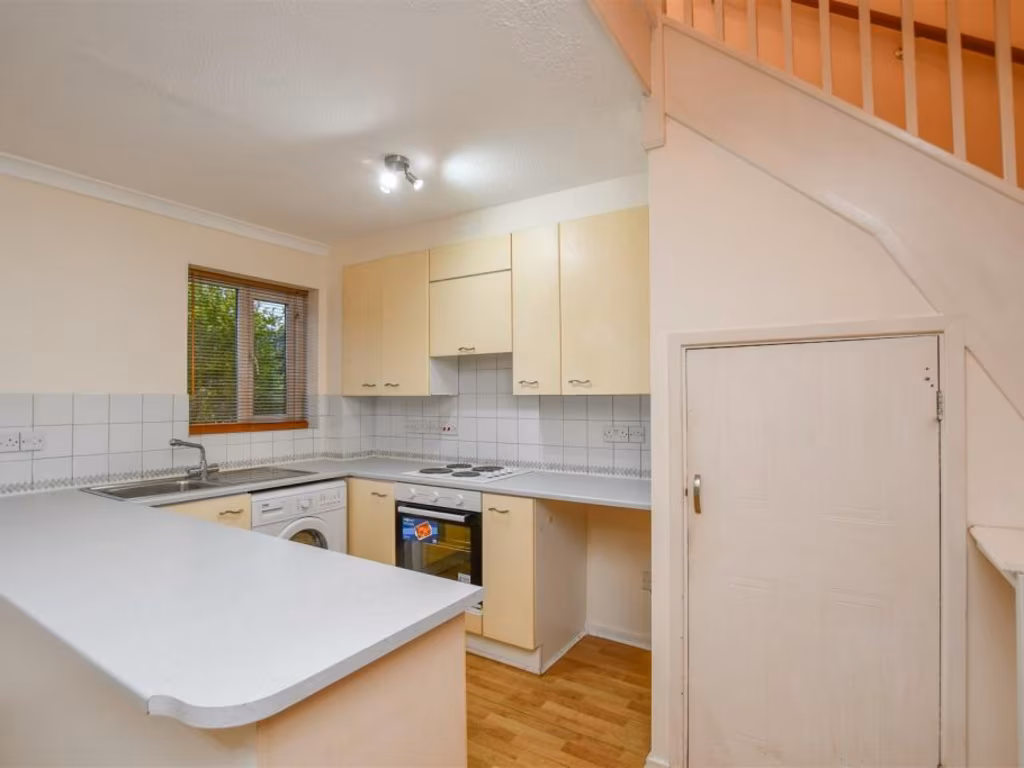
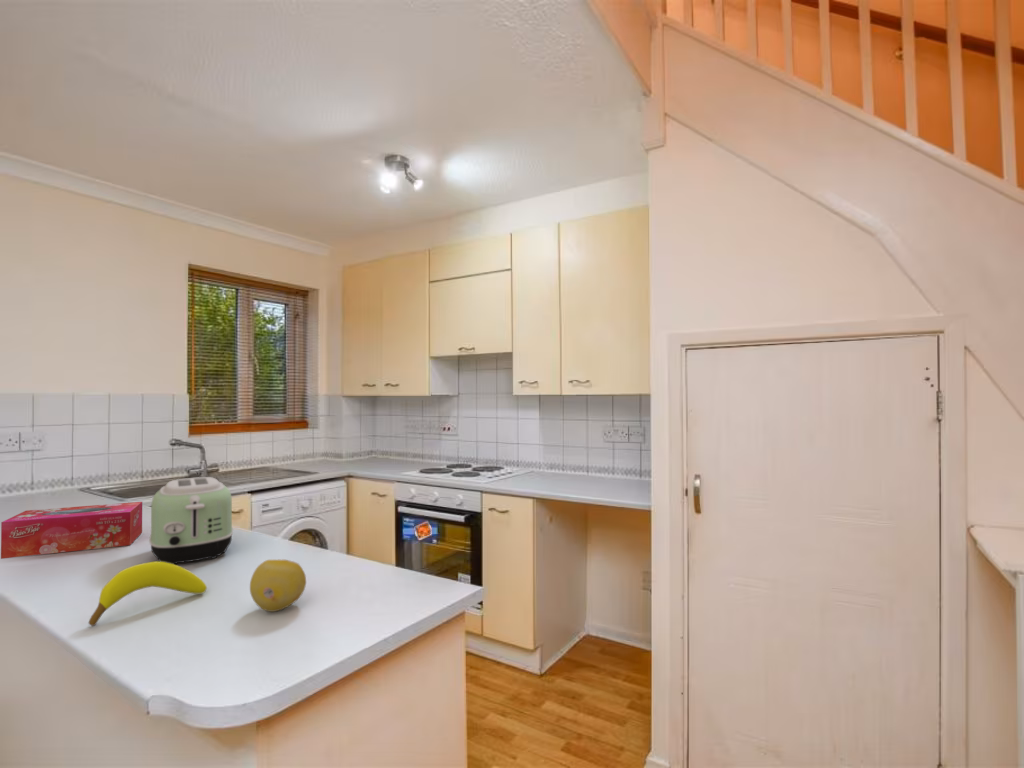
+ toaster (192, 517)
+ fruit (278, 583)
+ tissue box (77, 527)
+ banana (151, 584)
